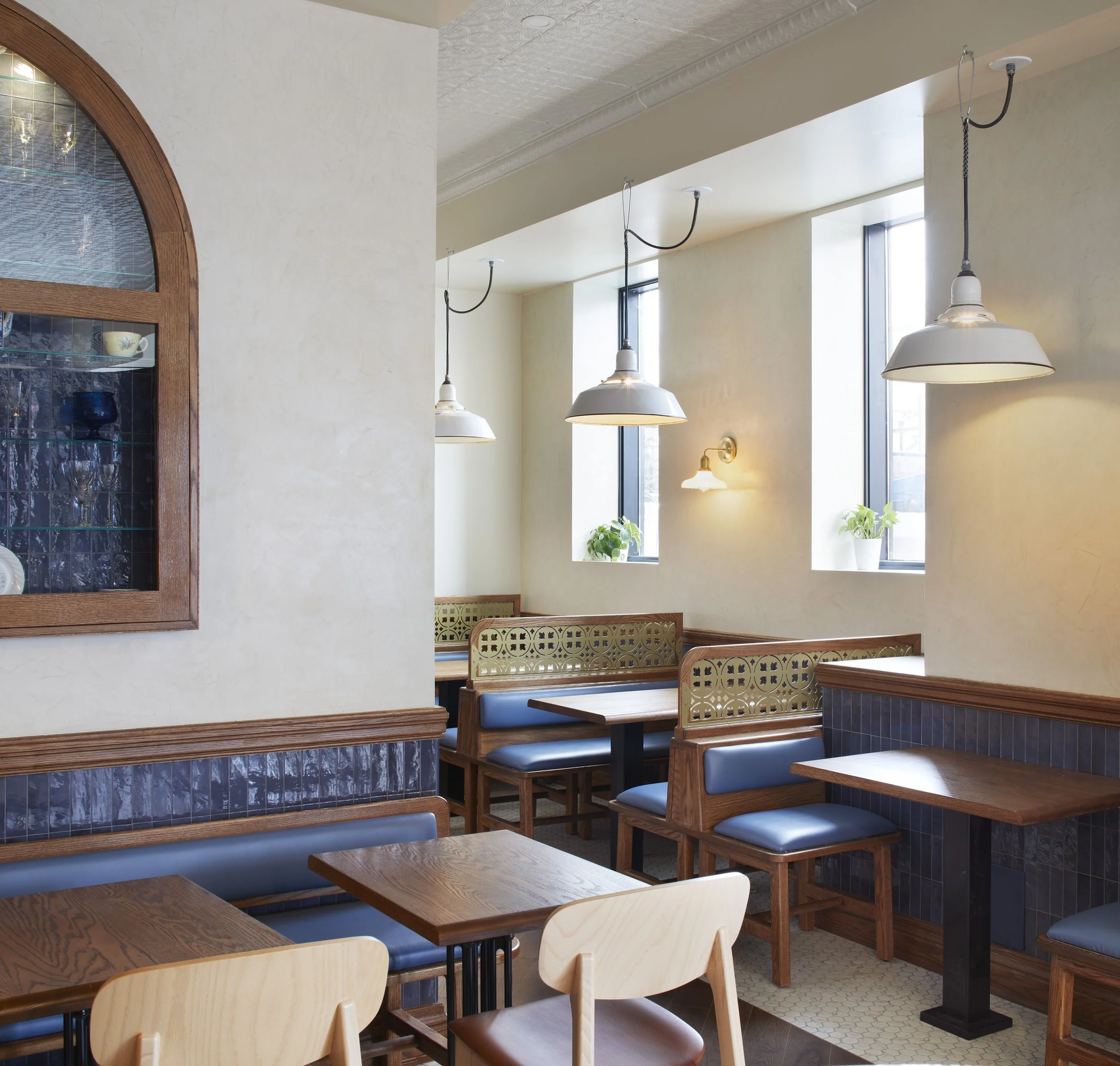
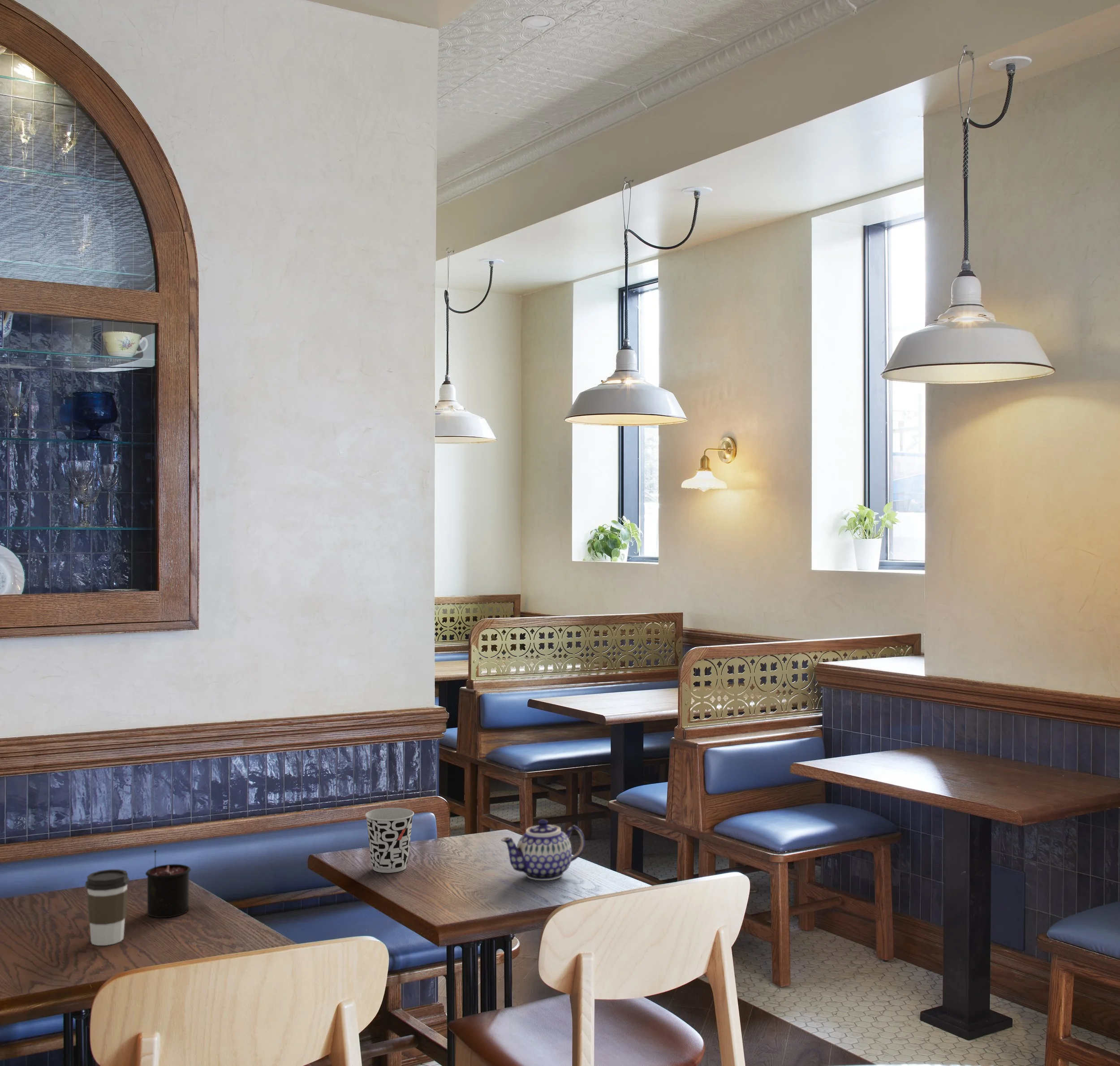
+ candle (168, 881)
+ coffee cup (107, 907)
+ cup (389, 841)
+ teapot (543, 847)
